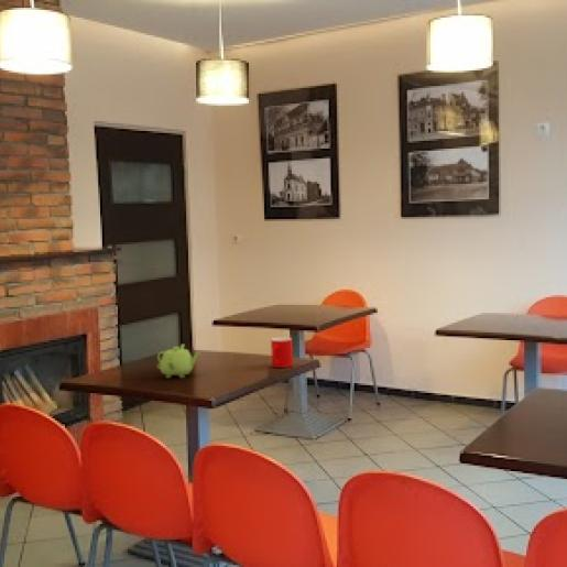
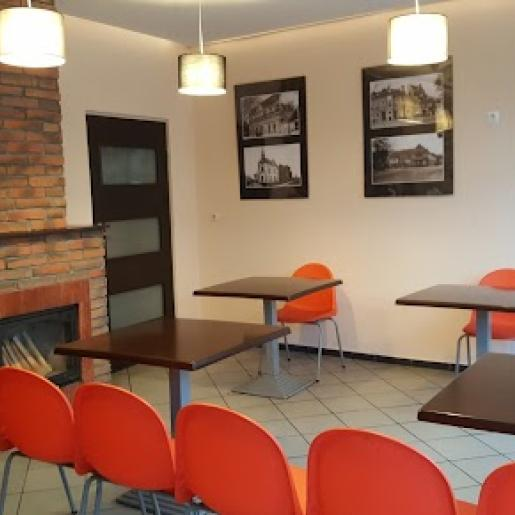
- cup (280, 352)
- teapot (177, 361)
